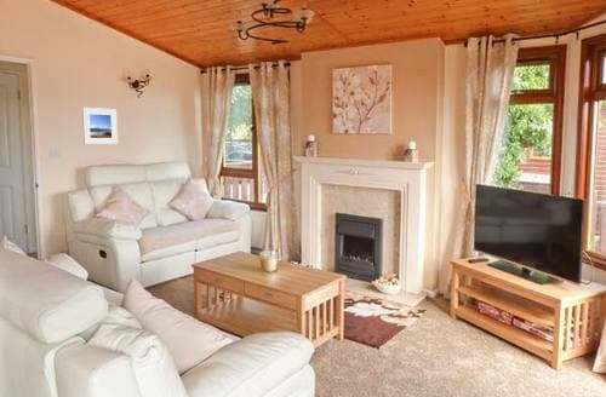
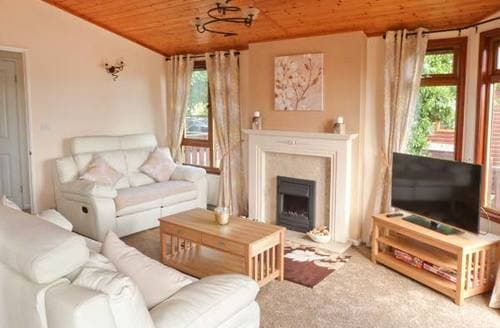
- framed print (99, 126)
